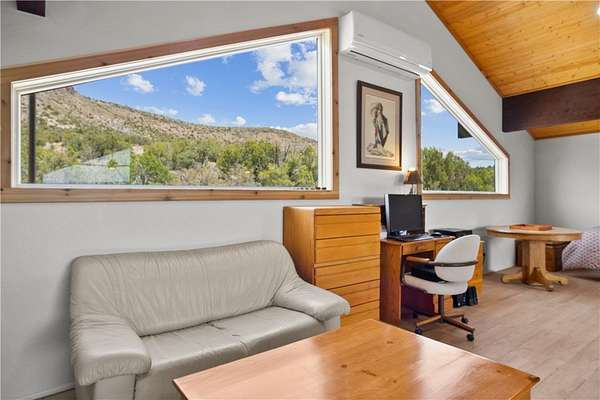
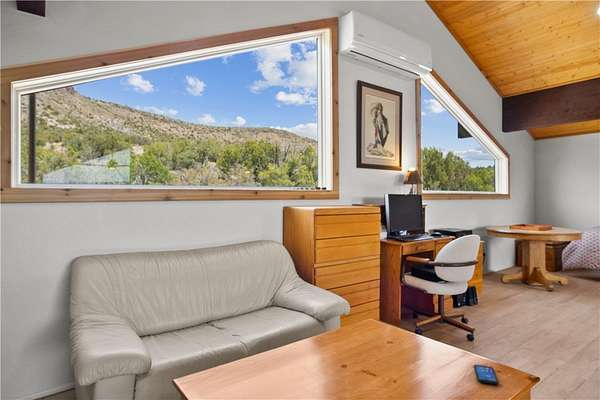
+ smartphone (485, 374)
